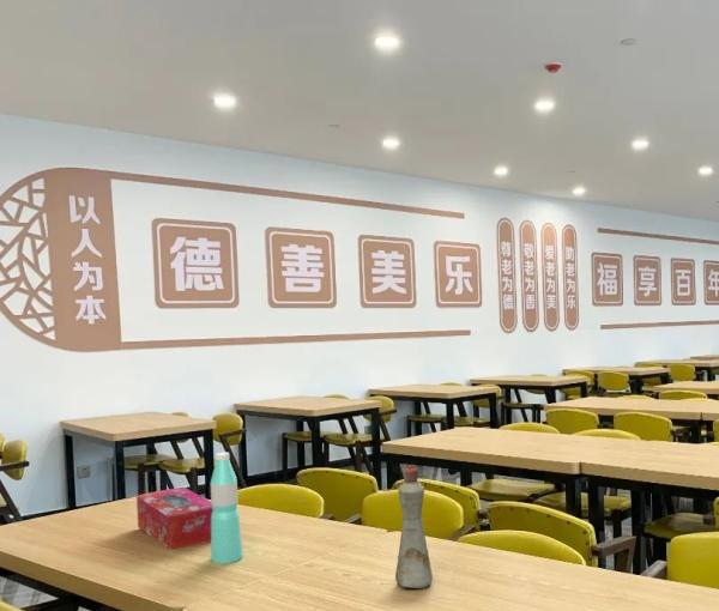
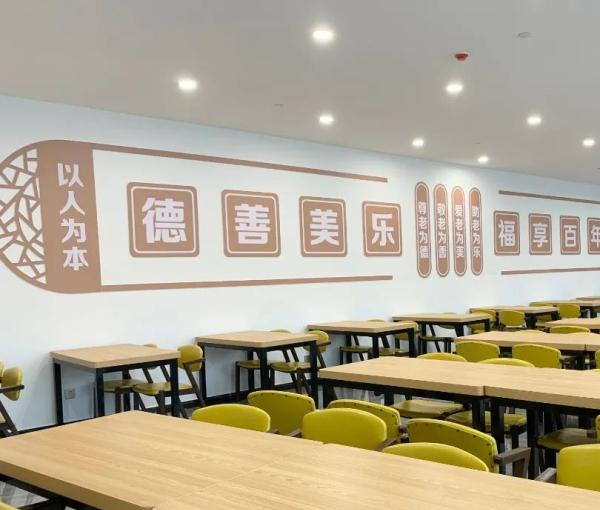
- tissue box (176, 516)
- bottle (411, 524)
- water bottle (224, 506)
